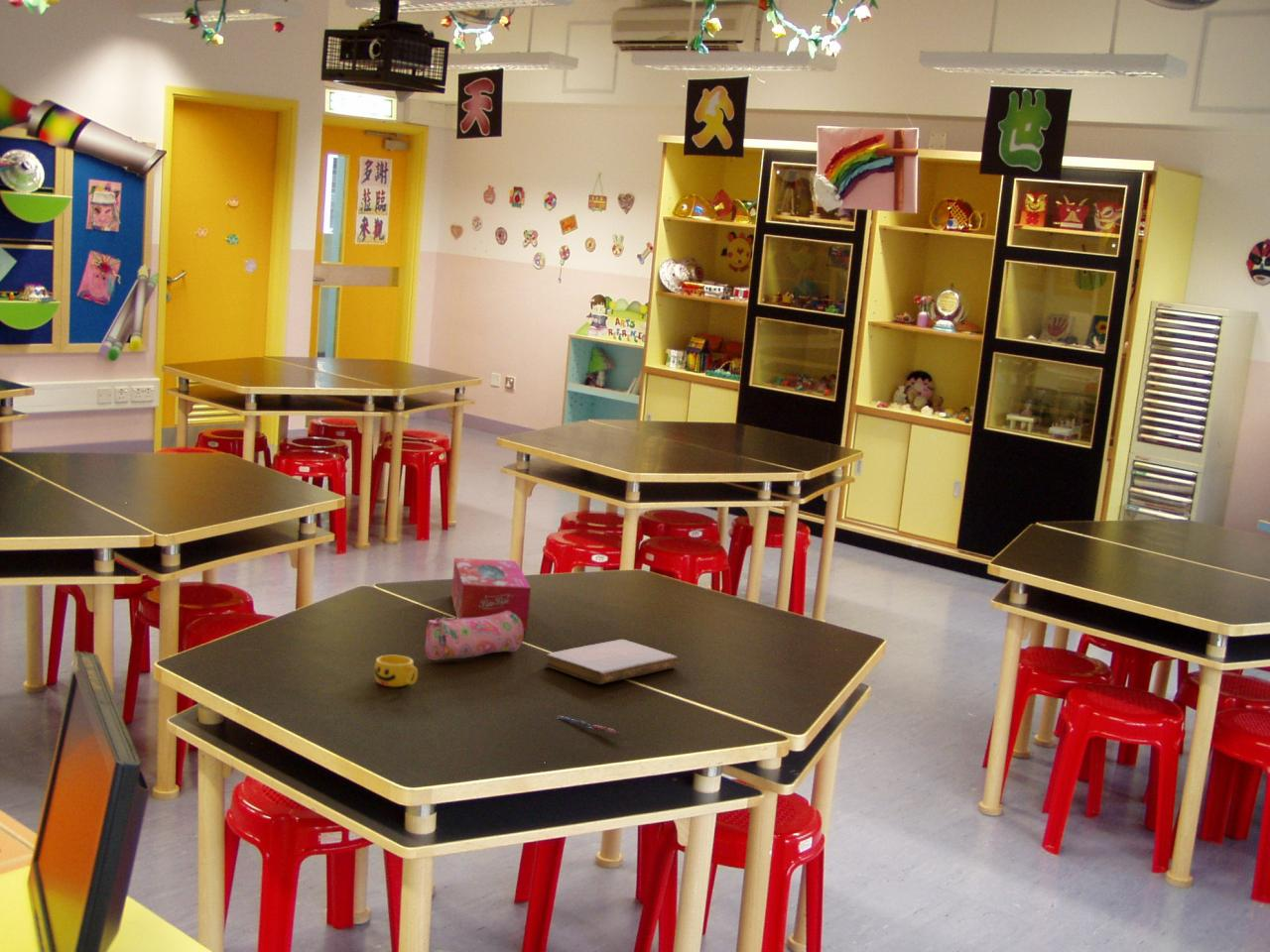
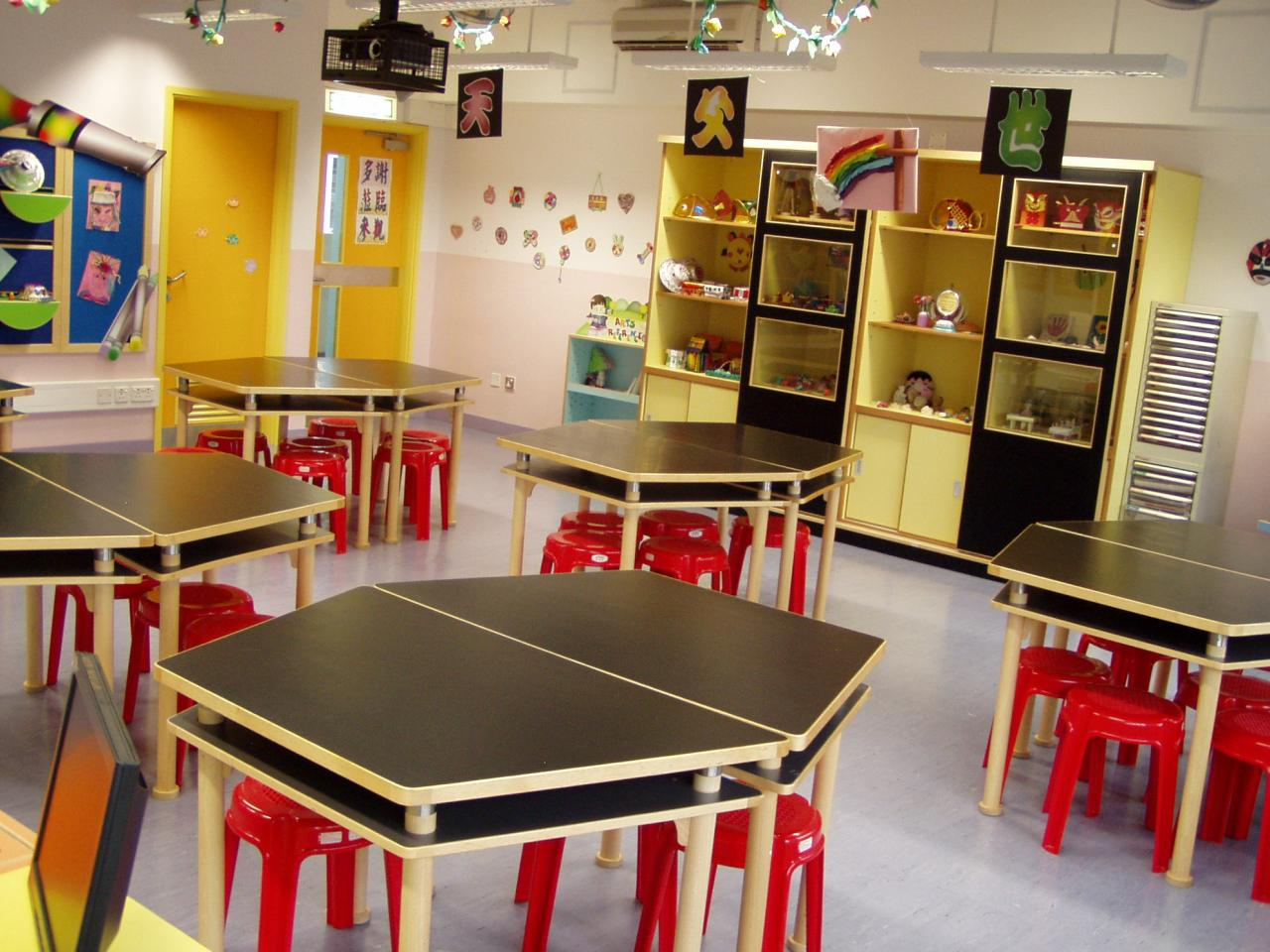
- tissue box (489, 592)
- notebook (612, 660)
- cup (398, 672)
- pencil case (473, 635)
- pen (586, 724)
